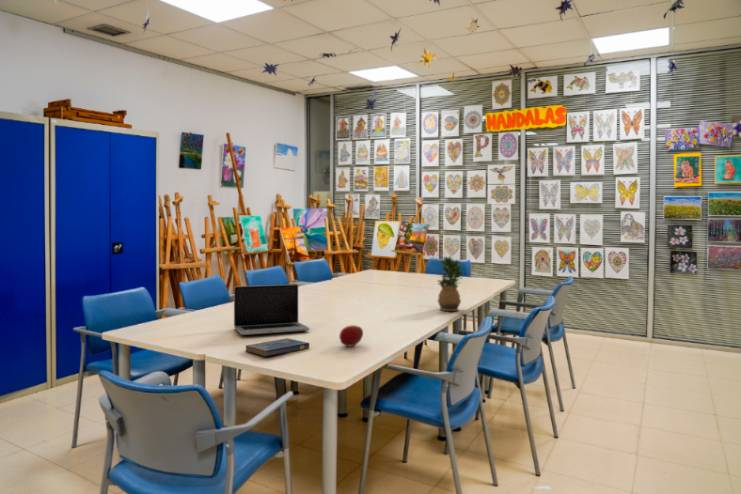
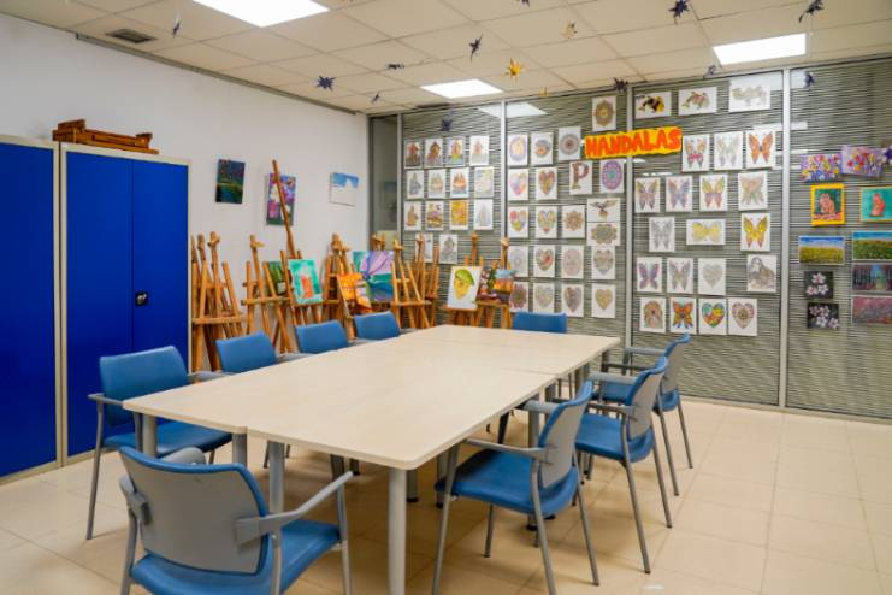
- laptop (271, 308)
- hardcover book (277, 346)
- fruit (351, 335)
- potted plant (452, 282)
